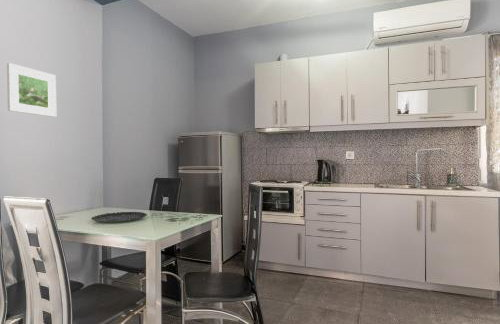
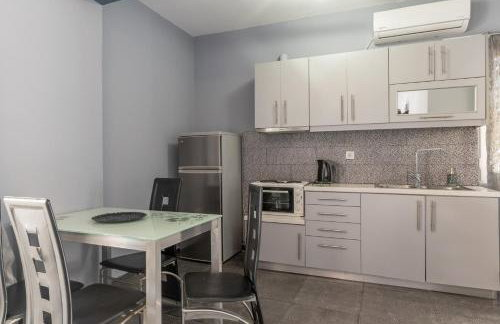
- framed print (33, 91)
